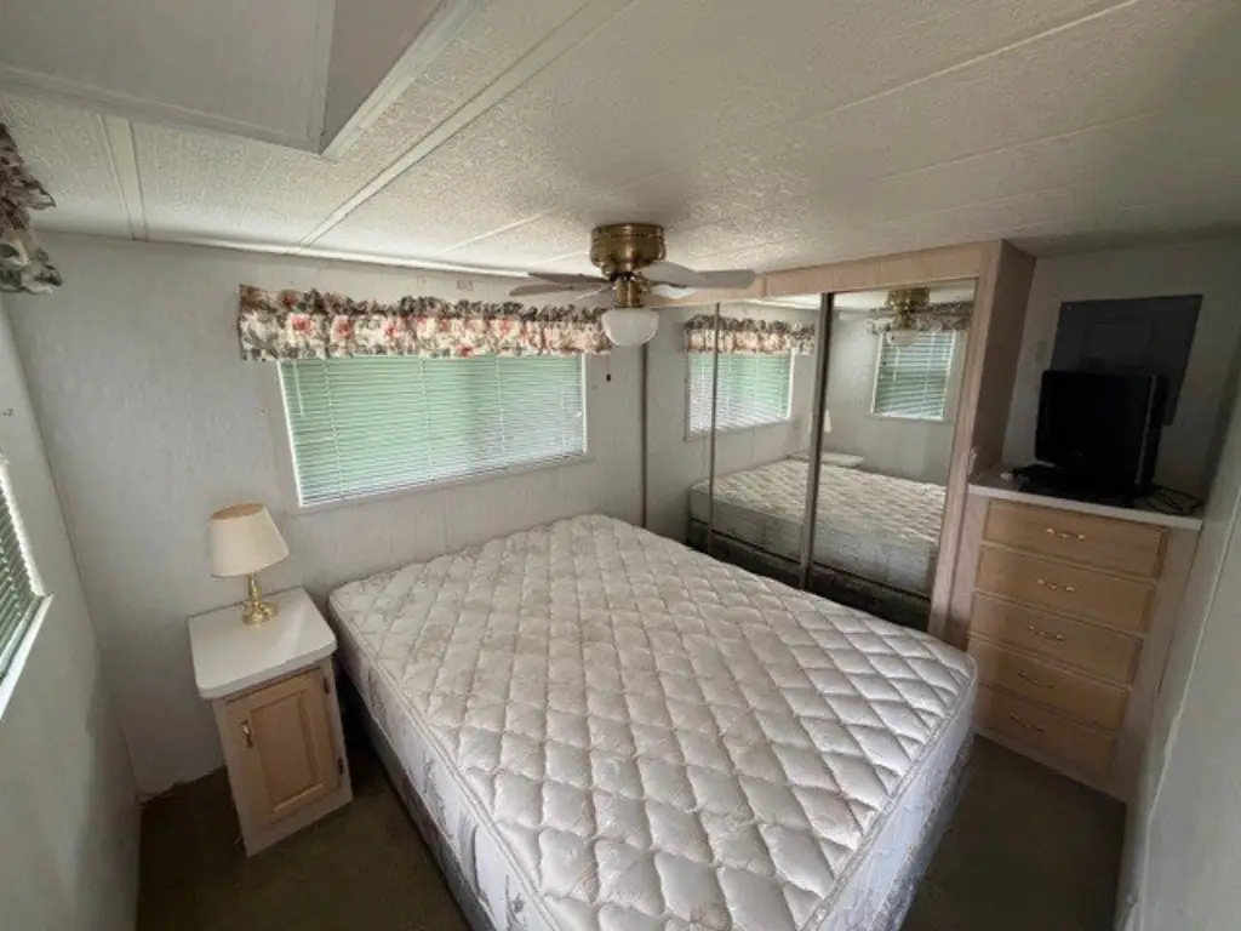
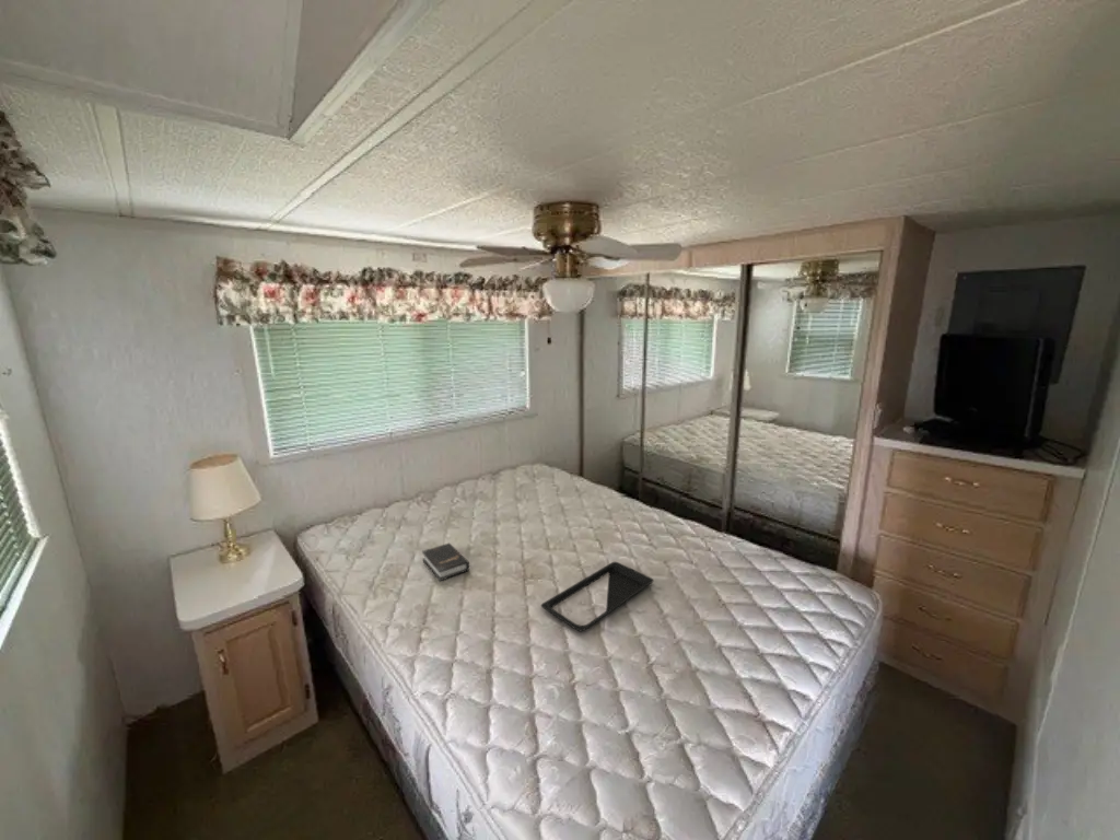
+ serving tray (607, 594)
+ hardback book (445, 560)
